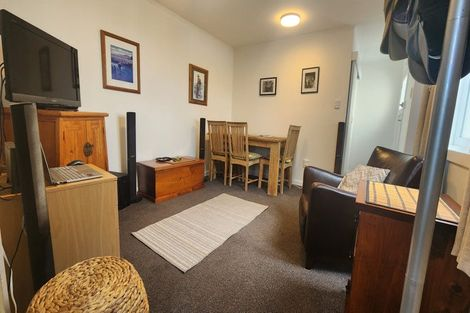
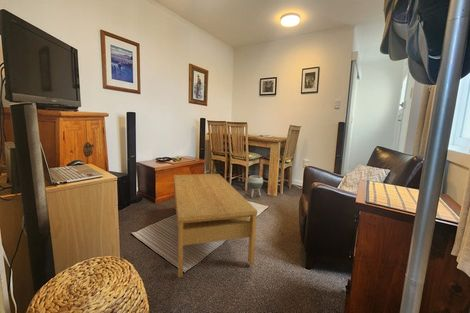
+ planter (255, 186)
+ coffee table (204, 209)
